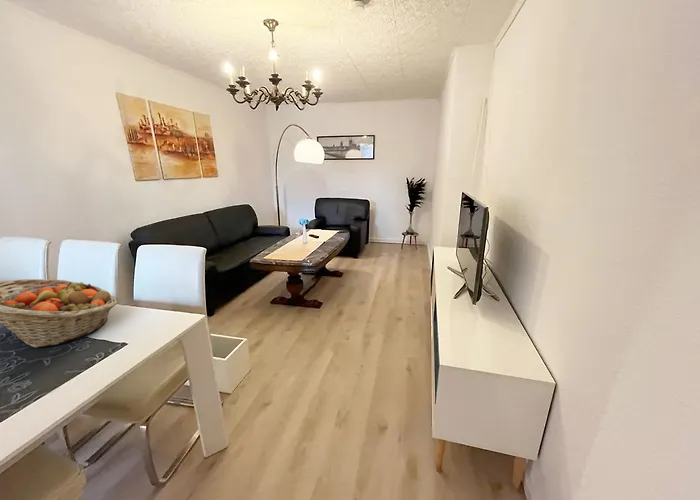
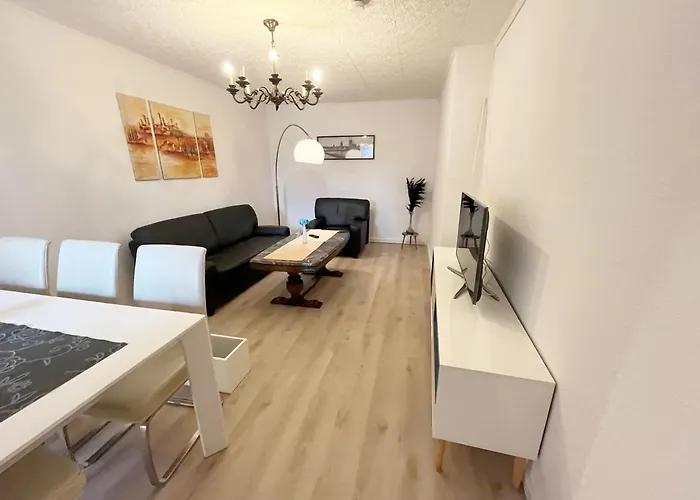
- fruit basket (54, 304)
